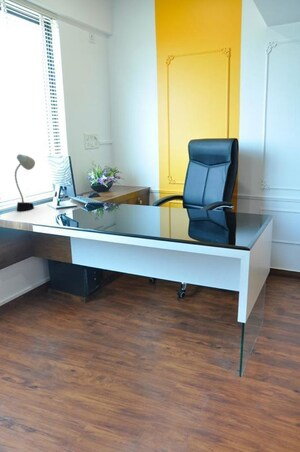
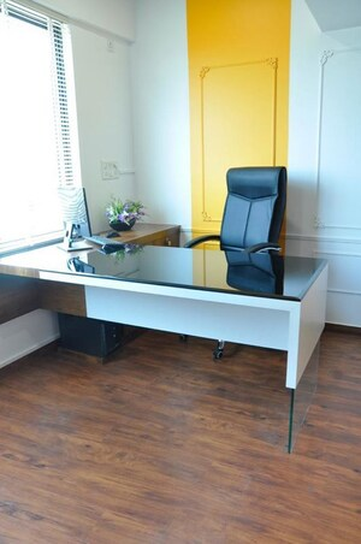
- desk lamp (17, 182)
